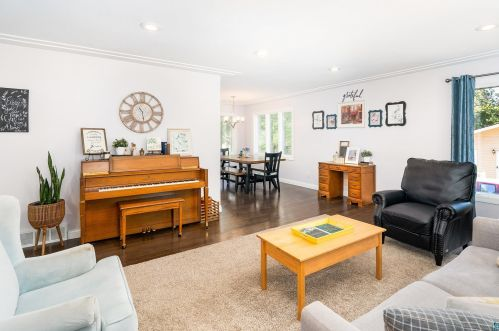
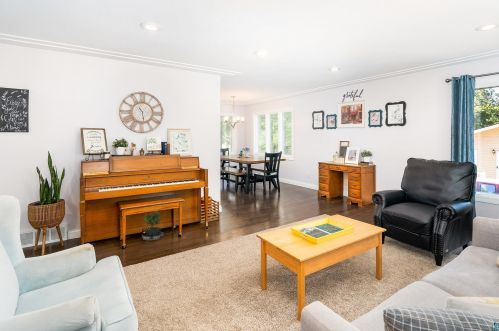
+ potted plant (153, 224)
